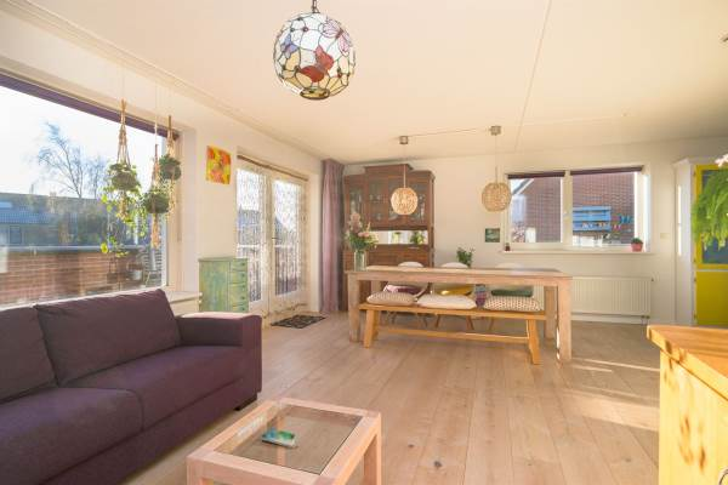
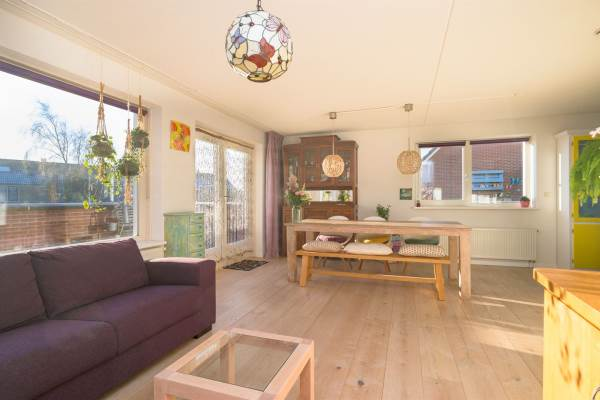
- smartphone (281, 438)
